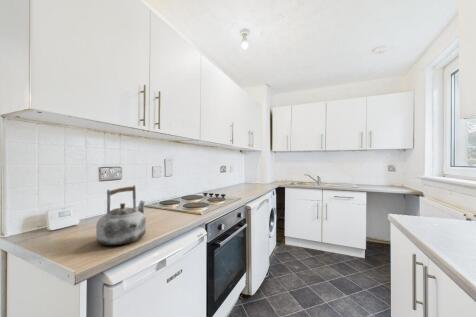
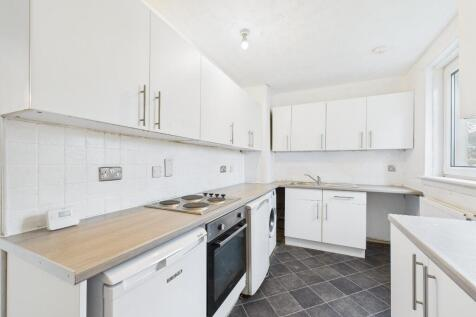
- kettle (126, 212)
